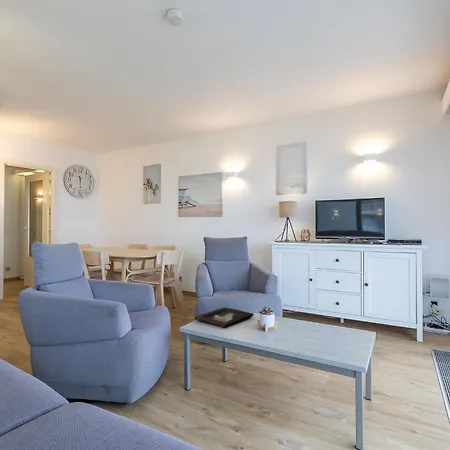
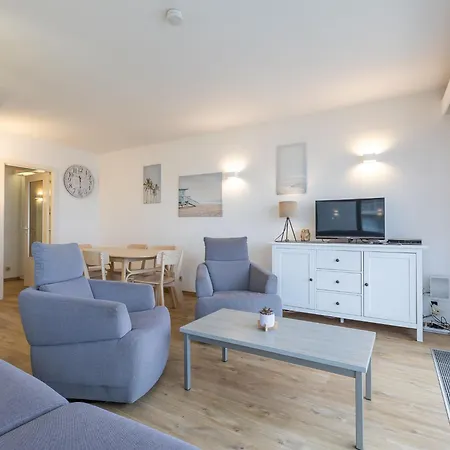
- decorative tray (224, 316)
